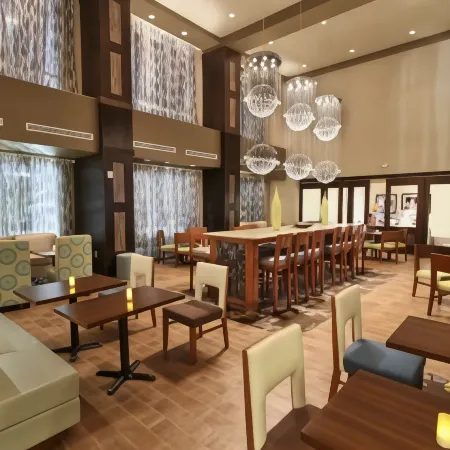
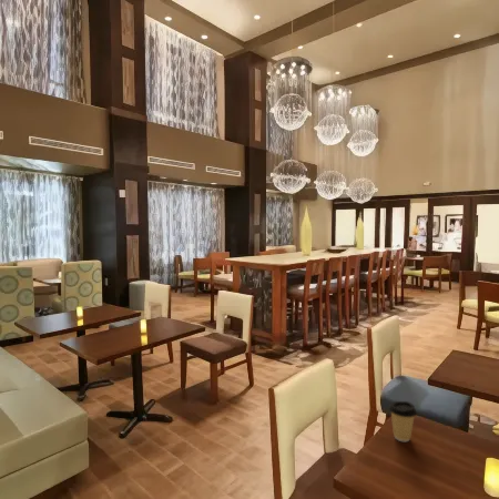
+ coffee cup (401, 421)
